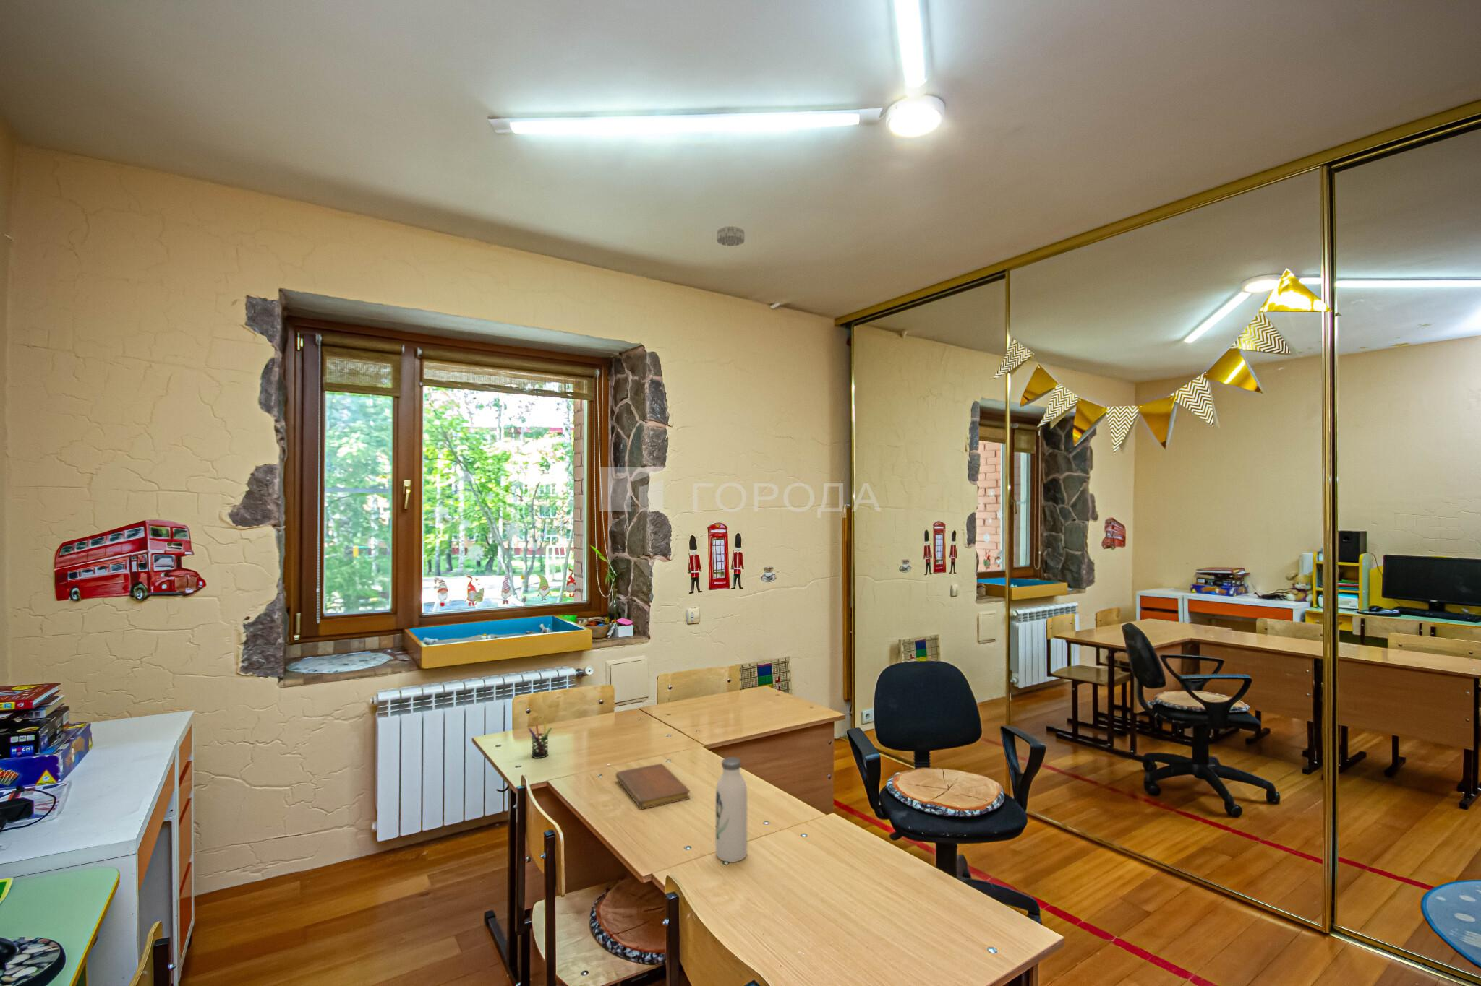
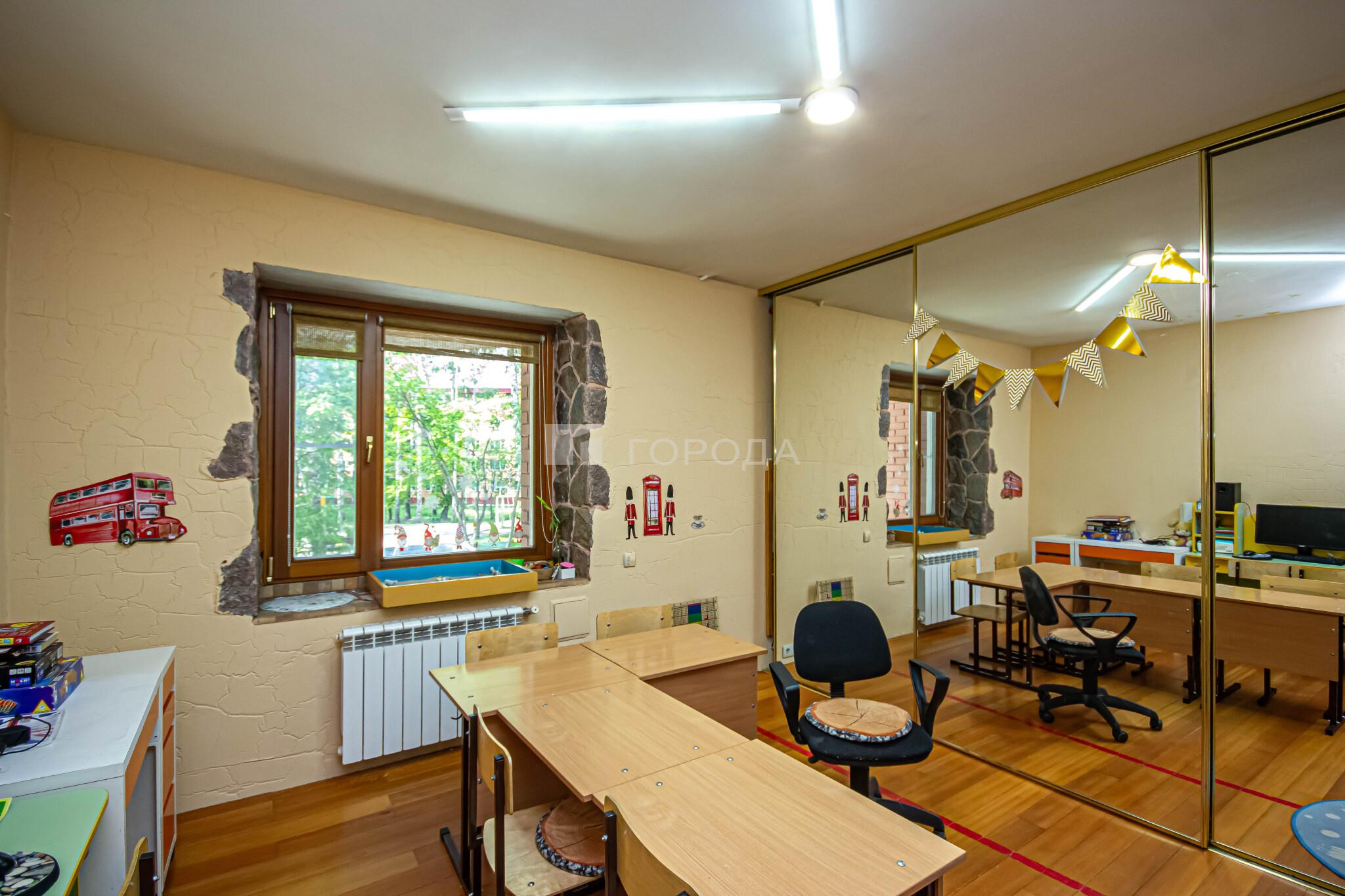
- notebook (652, 785)
- pen holder (541, 740)
- water bottle (731, 807)
- smoke detector (730, 235)
